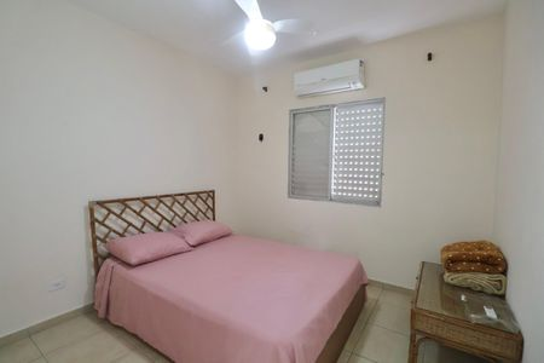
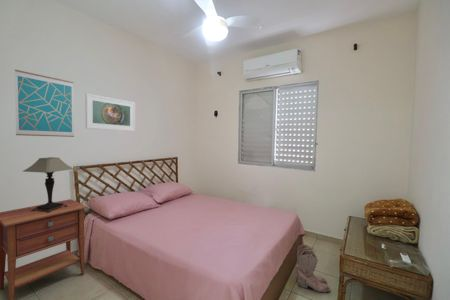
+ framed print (112, 114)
+ table lamp (49, 182)
+ wall art (47, 106)
+ nightstand (44, 245)
+ boots (312, 266)
